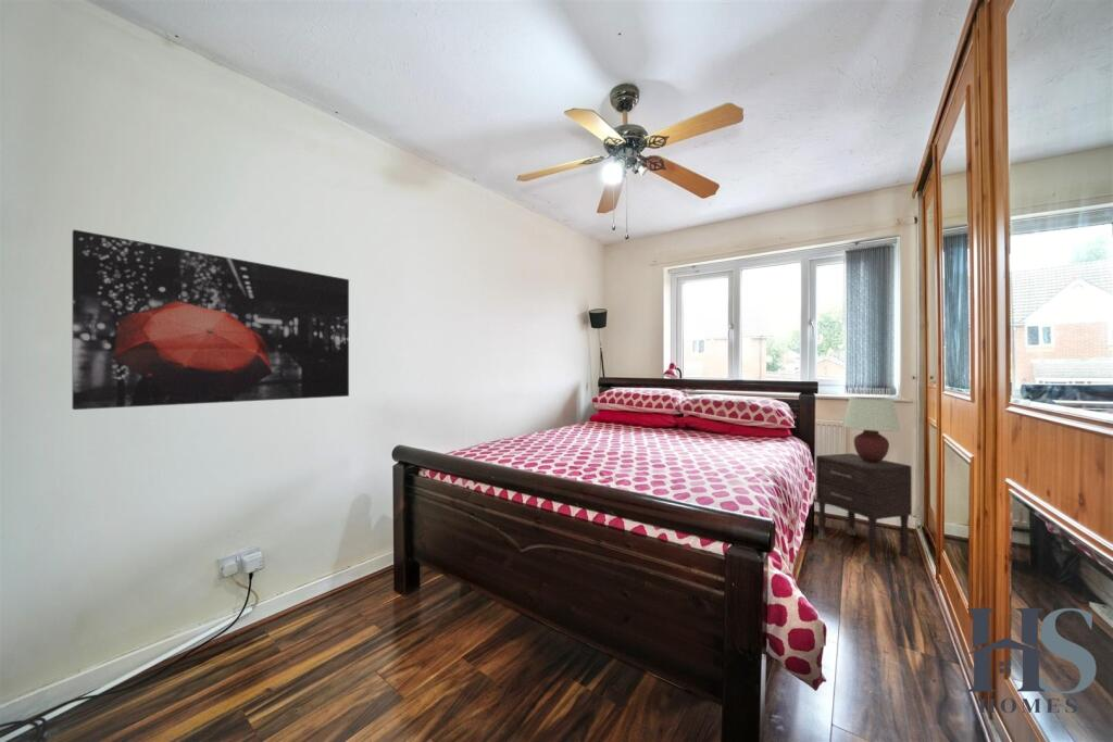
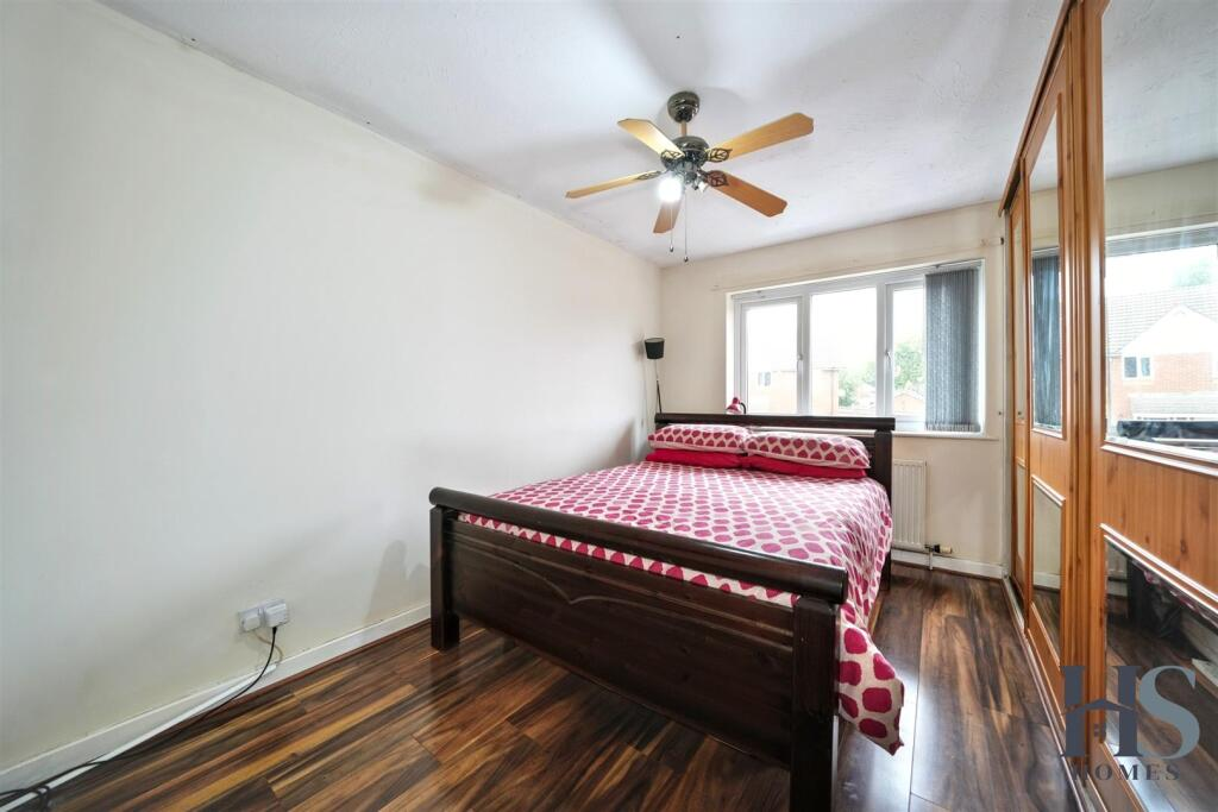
- wall art (239, 330)
- table lamp (871, 429)
- nightstand (860, 503)
